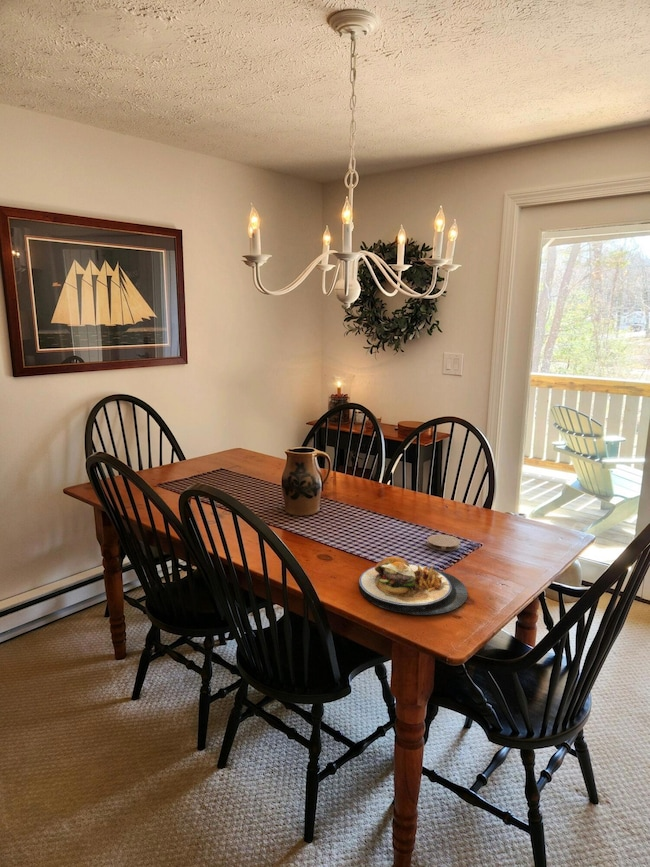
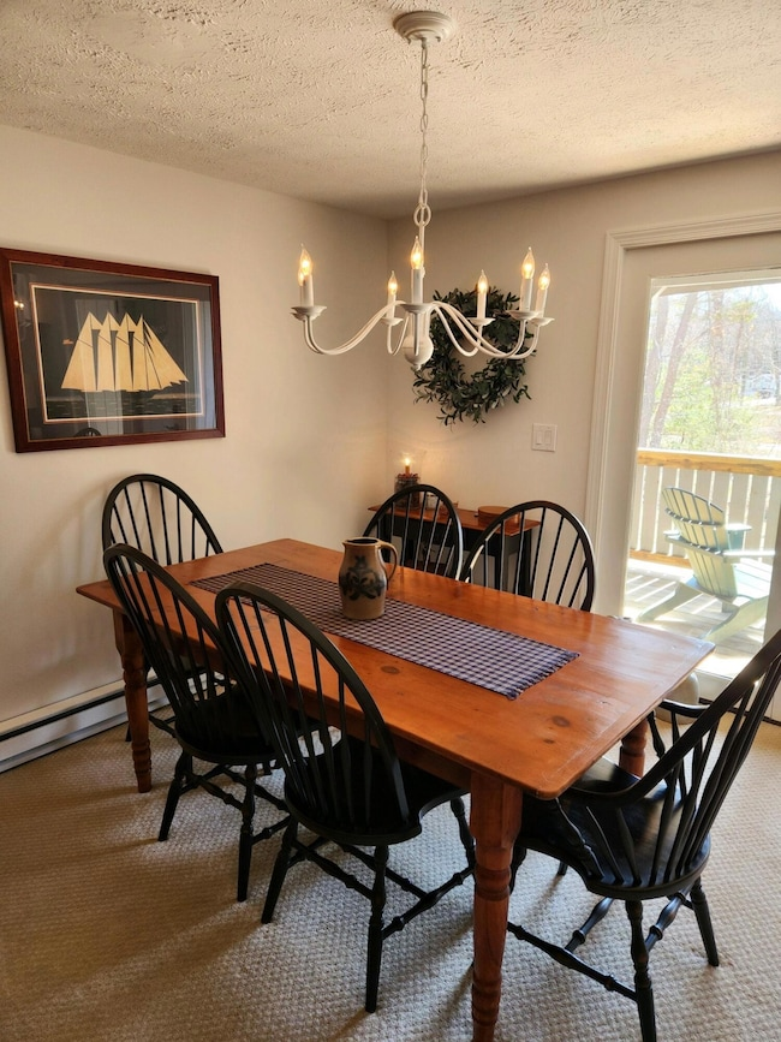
- coaster (443, 542)
- plate (413, 574)
